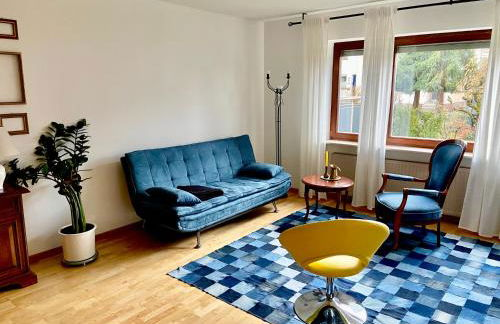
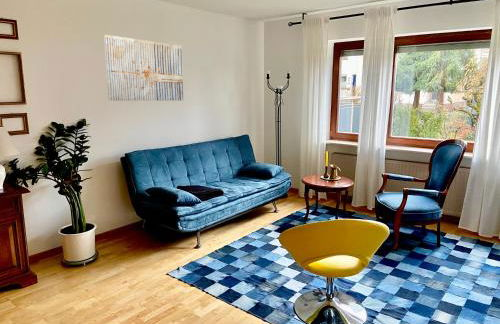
+ wall art (147, 71)
